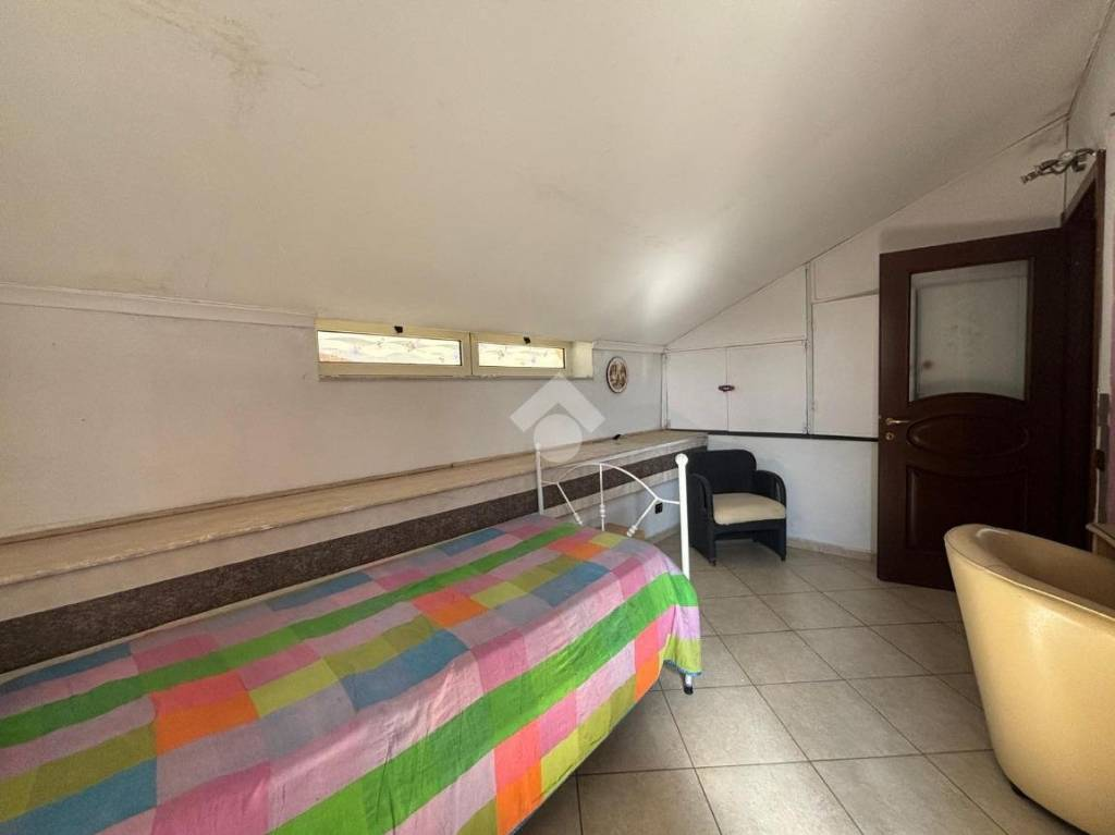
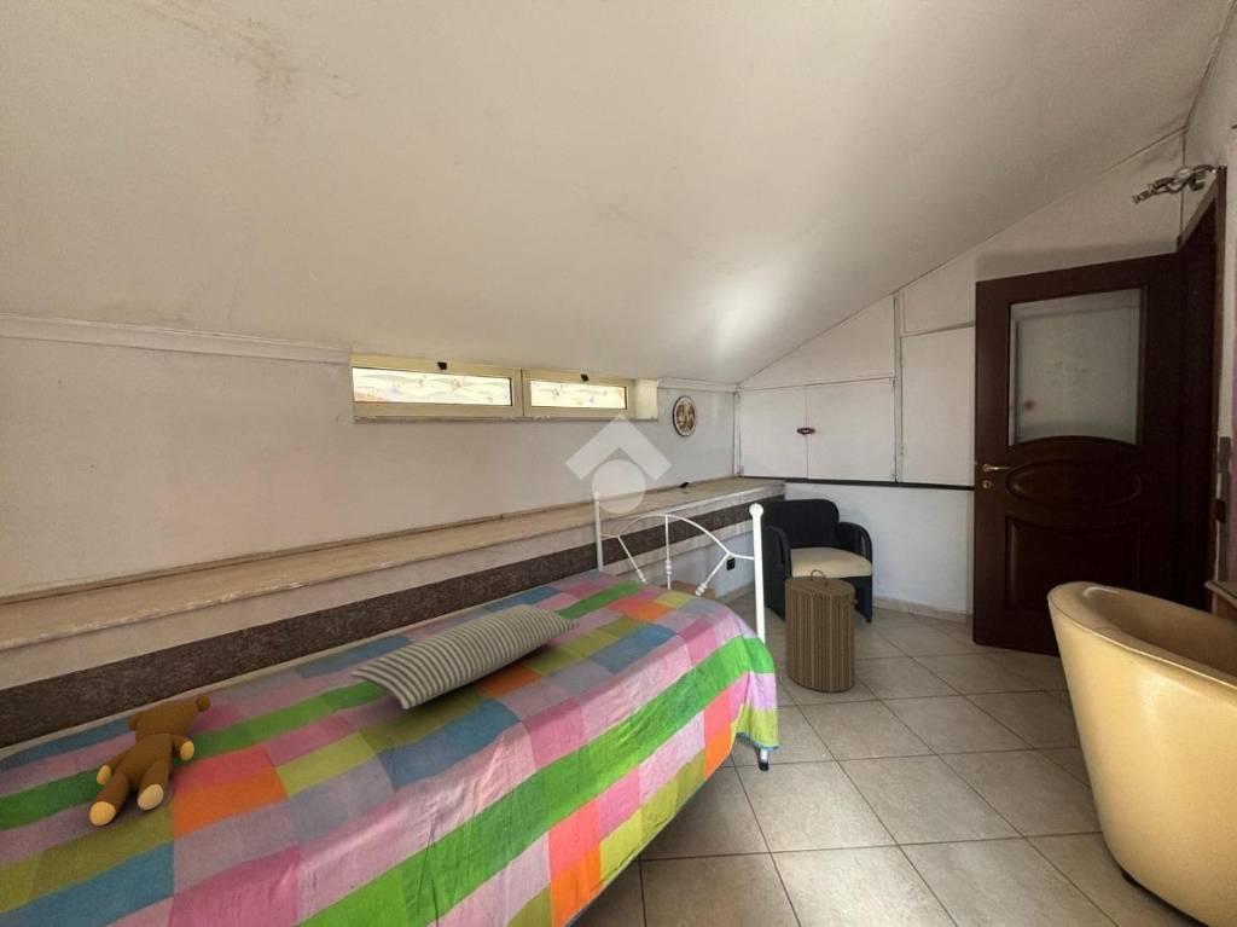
+ laundry hamper (819, 622)
+ teddy bear (153, 749)
+ pillow (477, 645)
